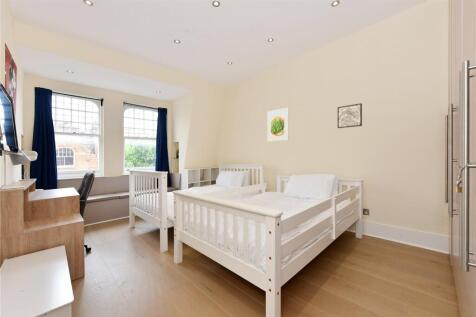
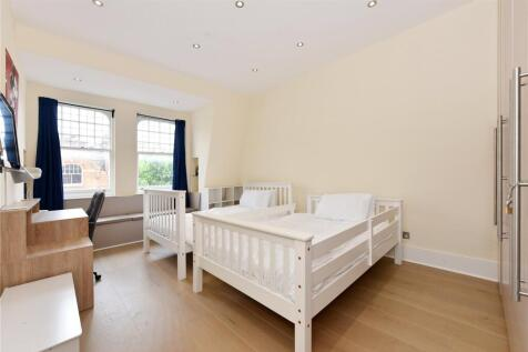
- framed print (277, 125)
- wall art (349, 116)
